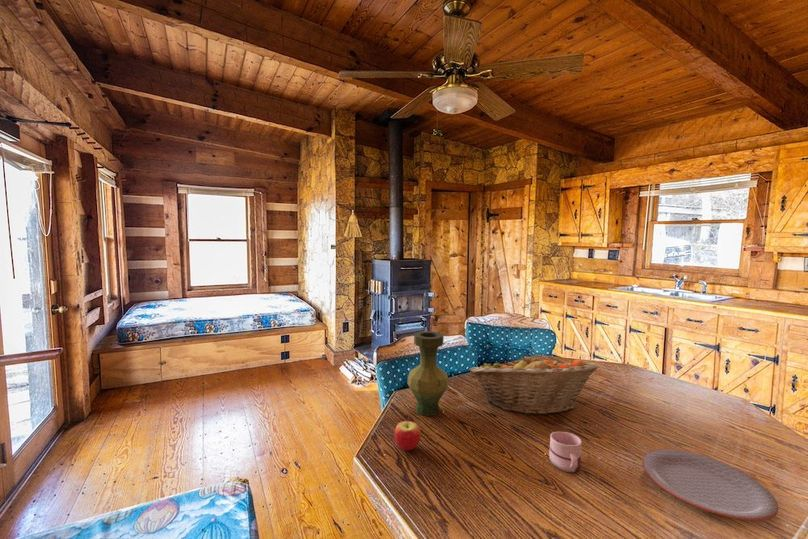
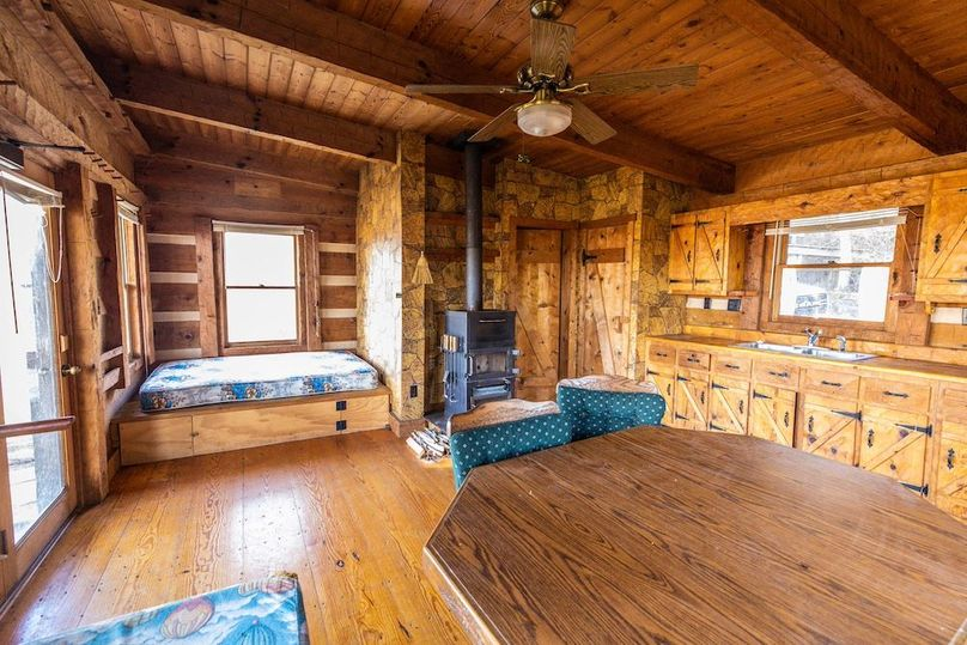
- plate (703, 483)
- mug (566, 451)
- apple (407, 432)
- vase (428, 372)
- fruit basket (531, 377)
